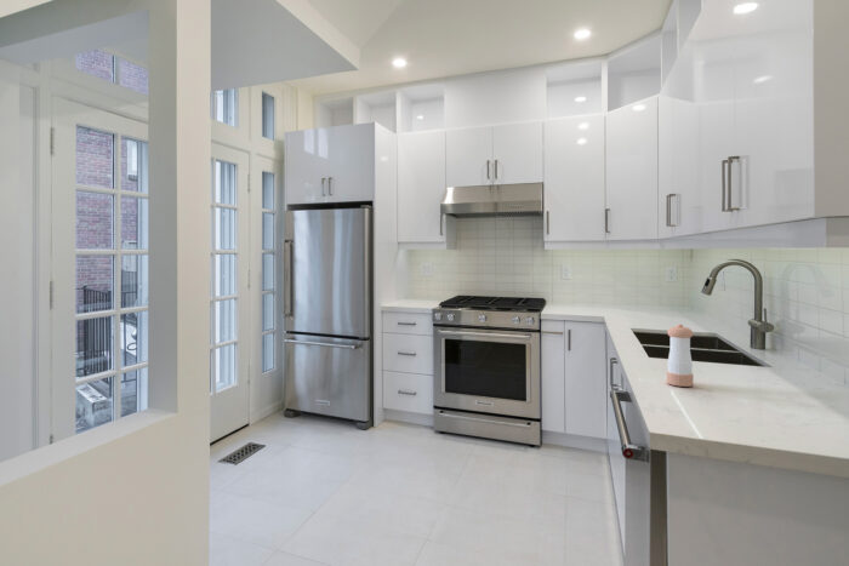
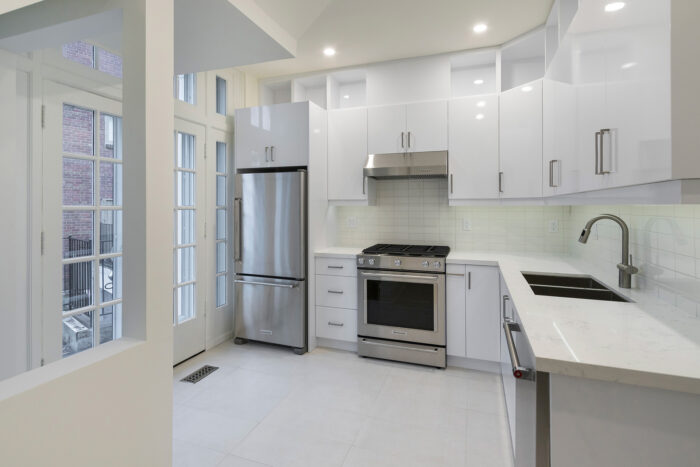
- pepper shaker (679, 354)
